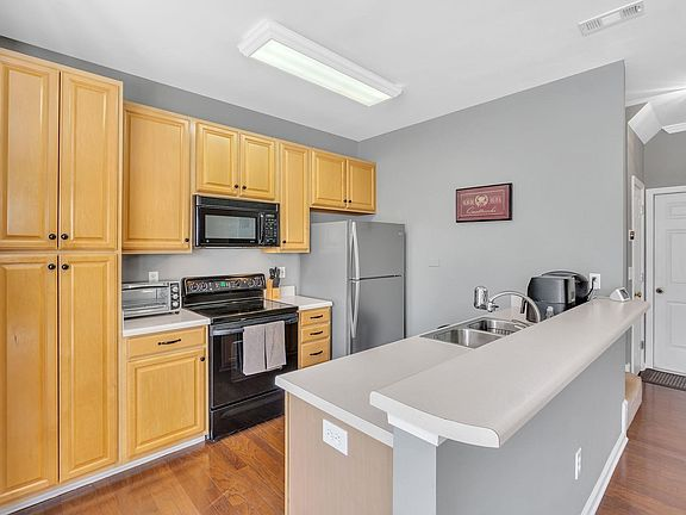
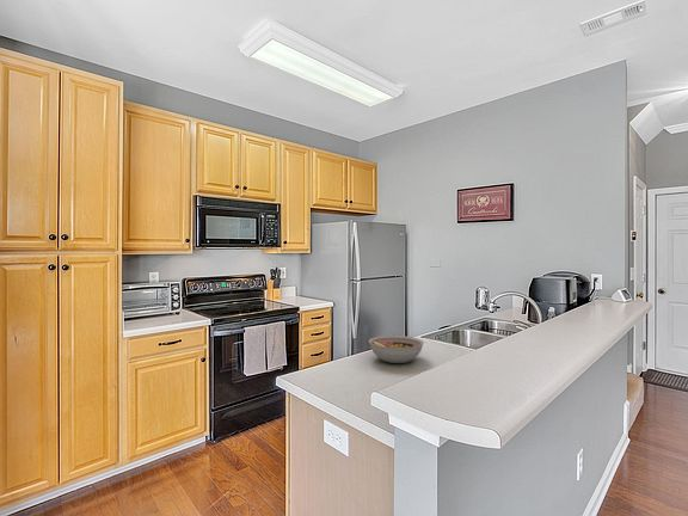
+ bowl (395, 350)
